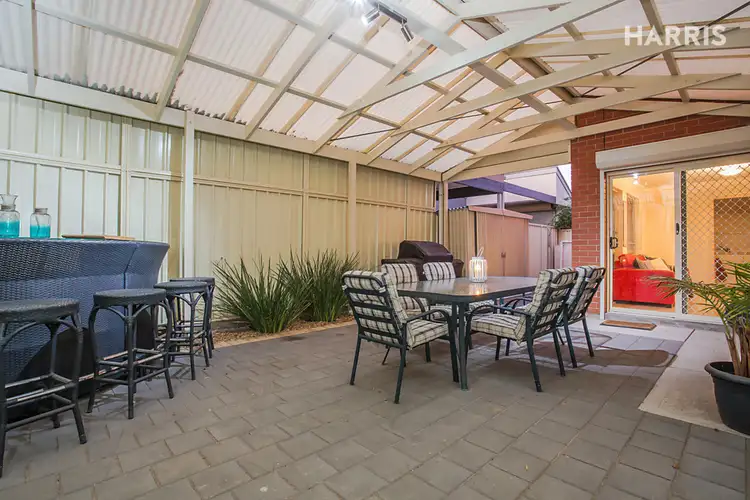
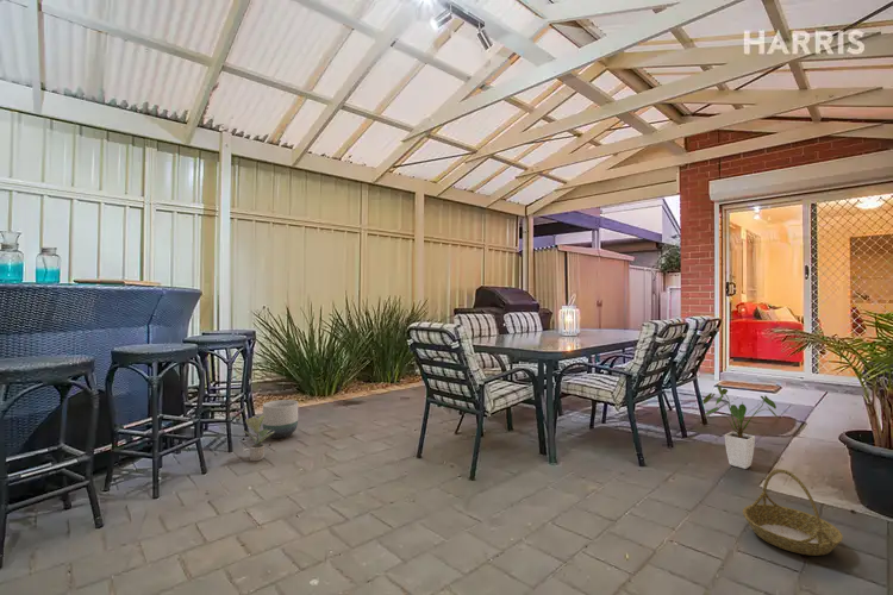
+ basket (789, 508)
+ planter (280, 419)
+ potted plant (260, 436)
+ house plant (741, 426)
